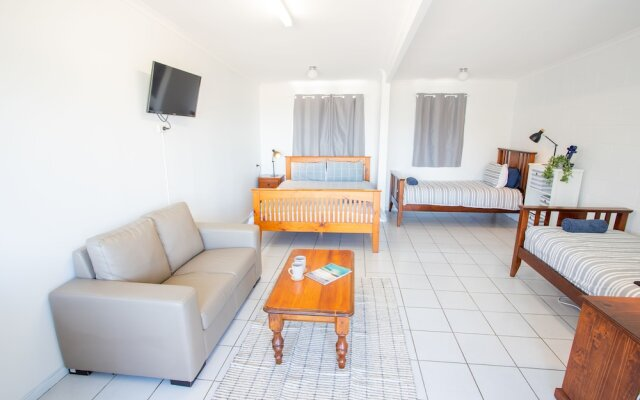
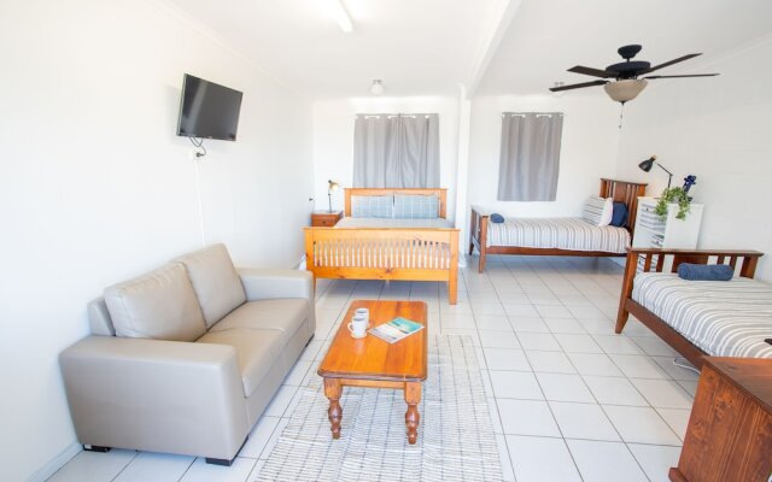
+ ceiling fan (624, 89)
